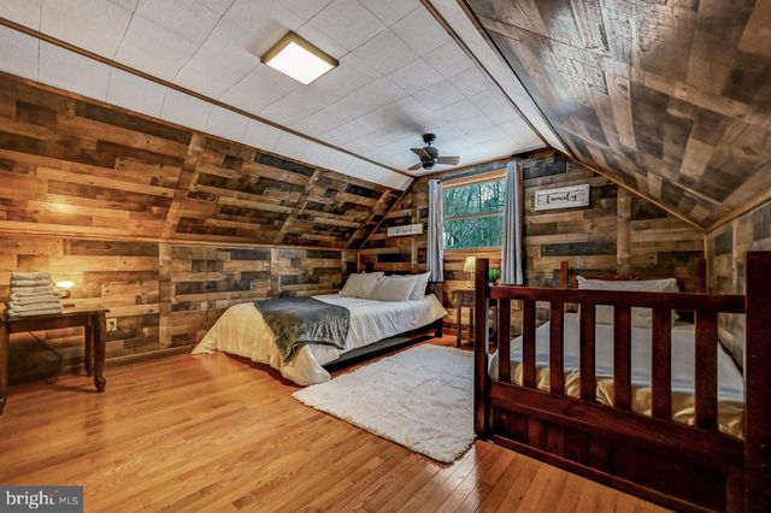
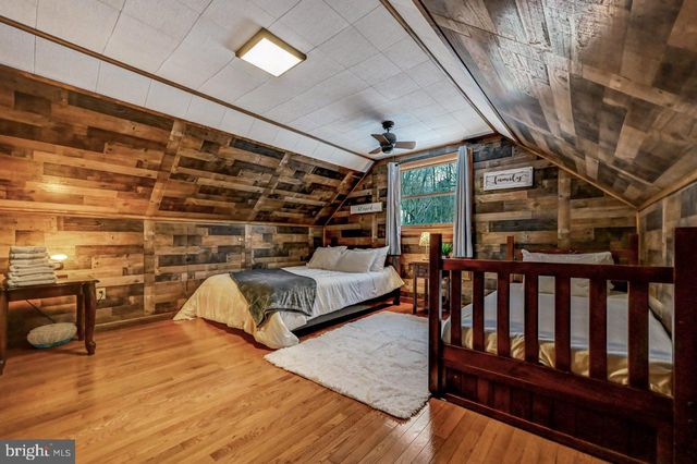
+ basket (52, 333)
